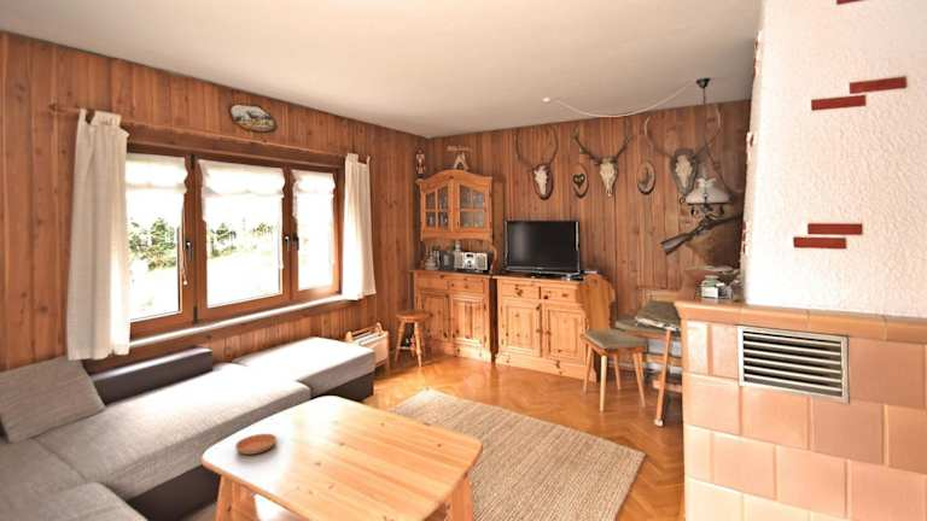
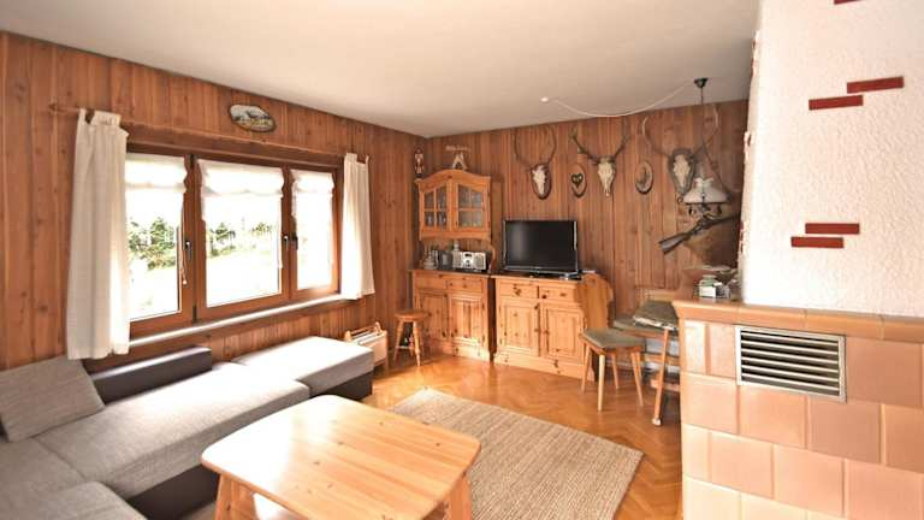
- saucer (256, 444)
